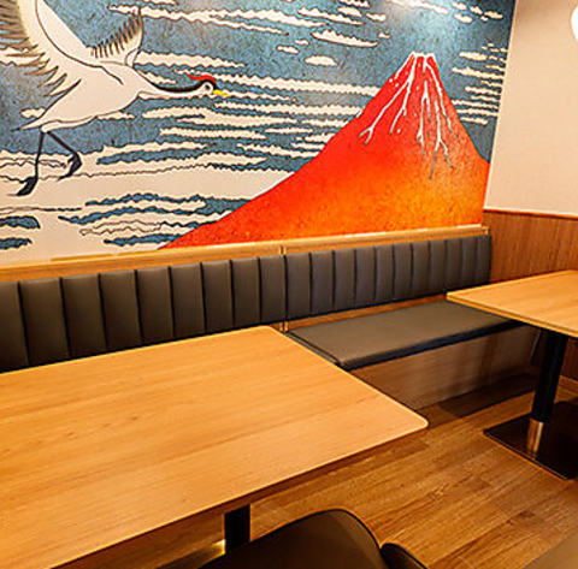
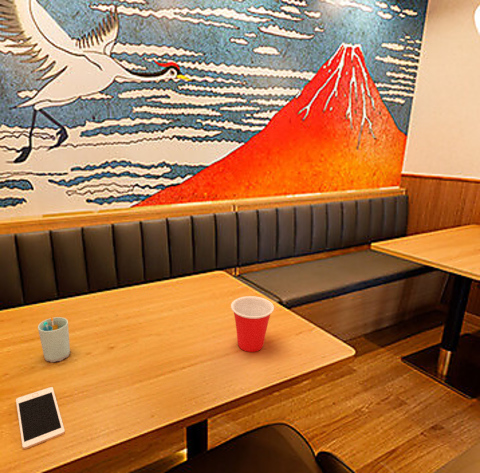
+ cup (251, 325)
+ cell phone (39, 415)
+ cup (54, 336)
